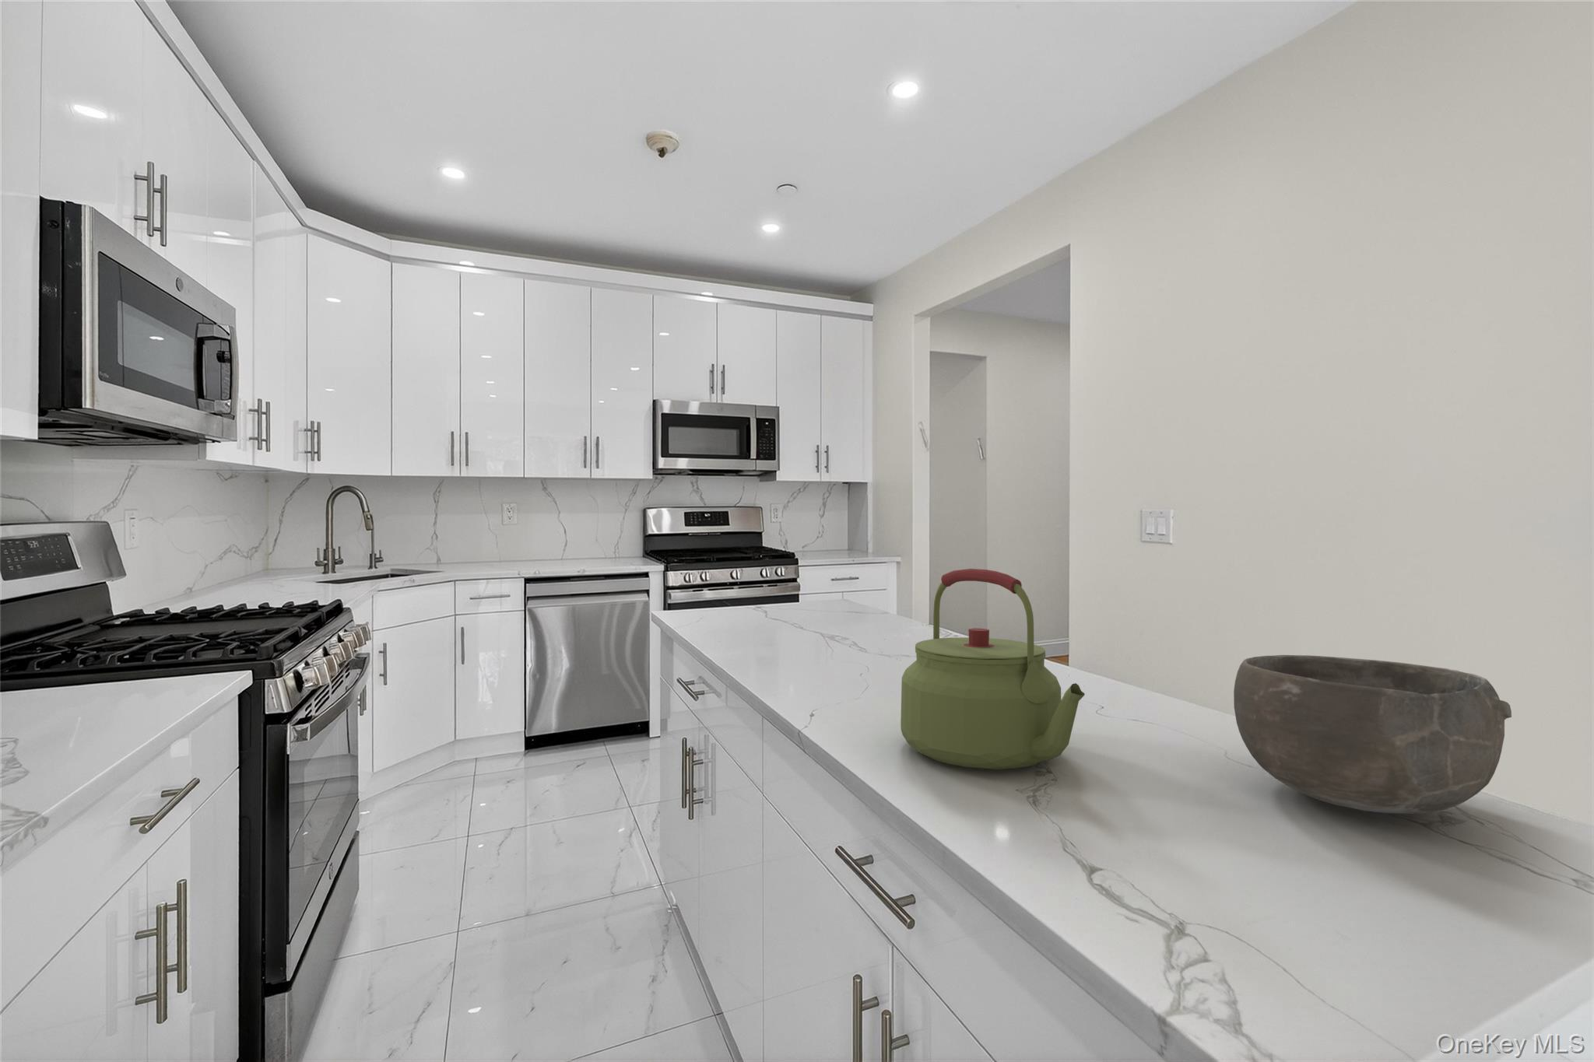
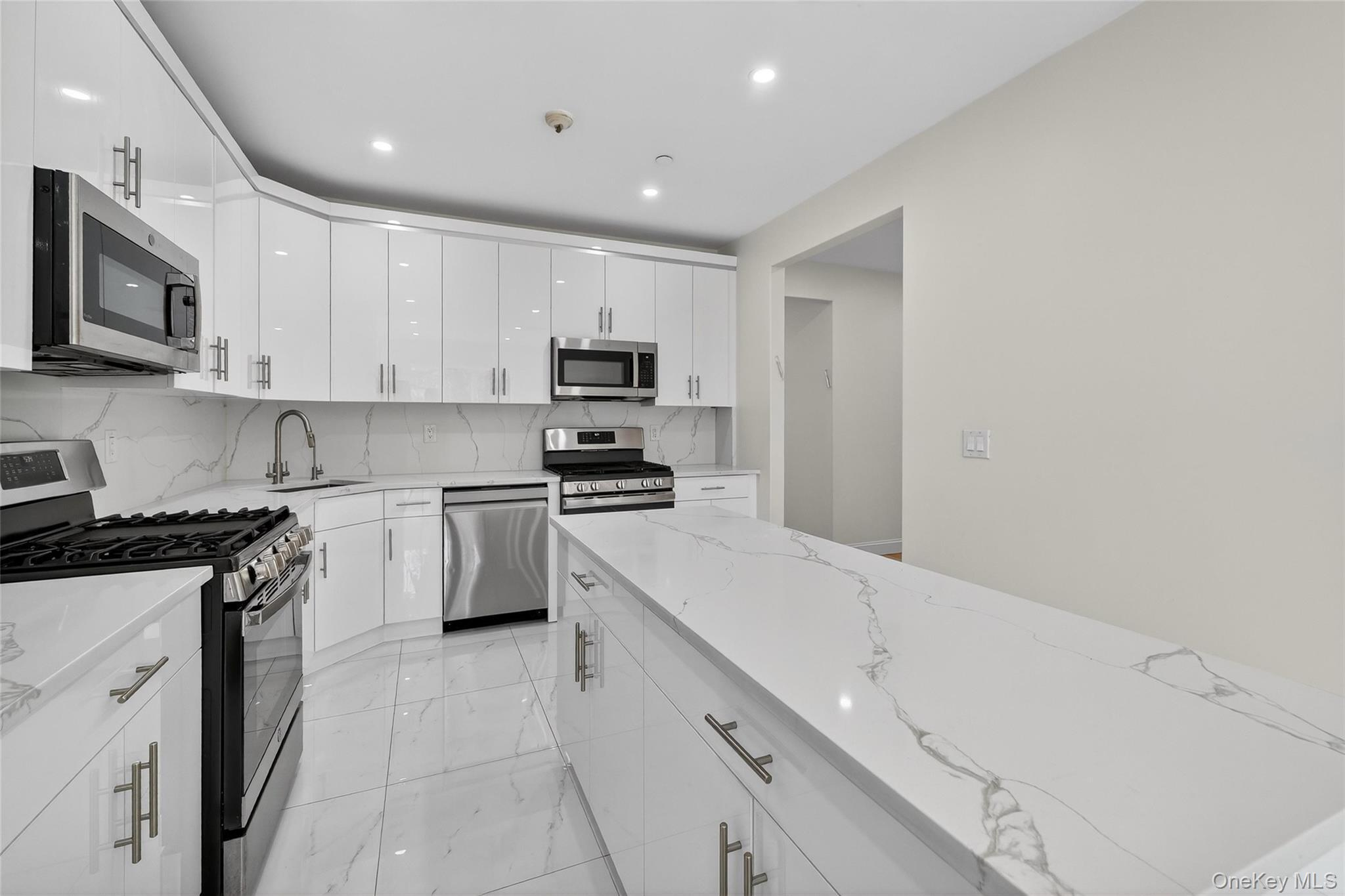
- bowl (1359, 735)
- kettle (996, 663)
